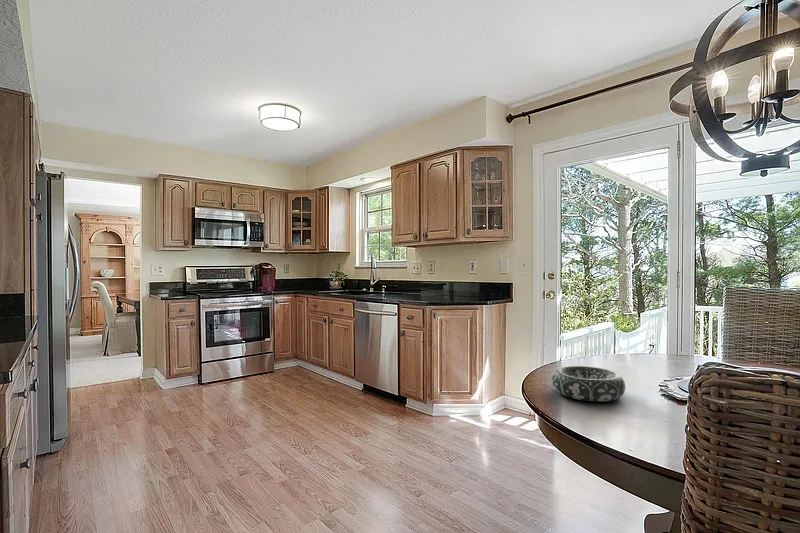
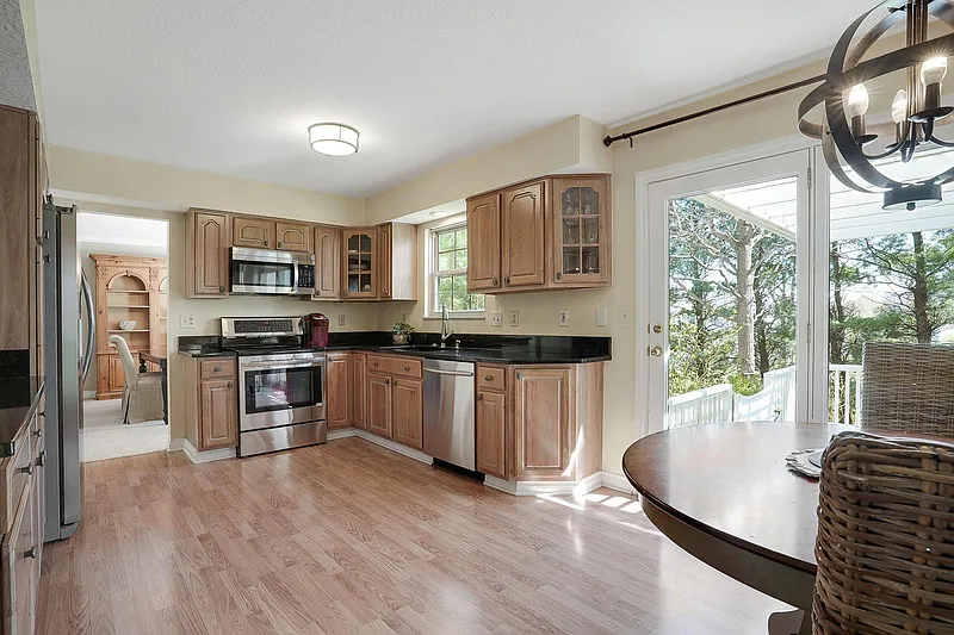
- decorative bowl (587, 383)
